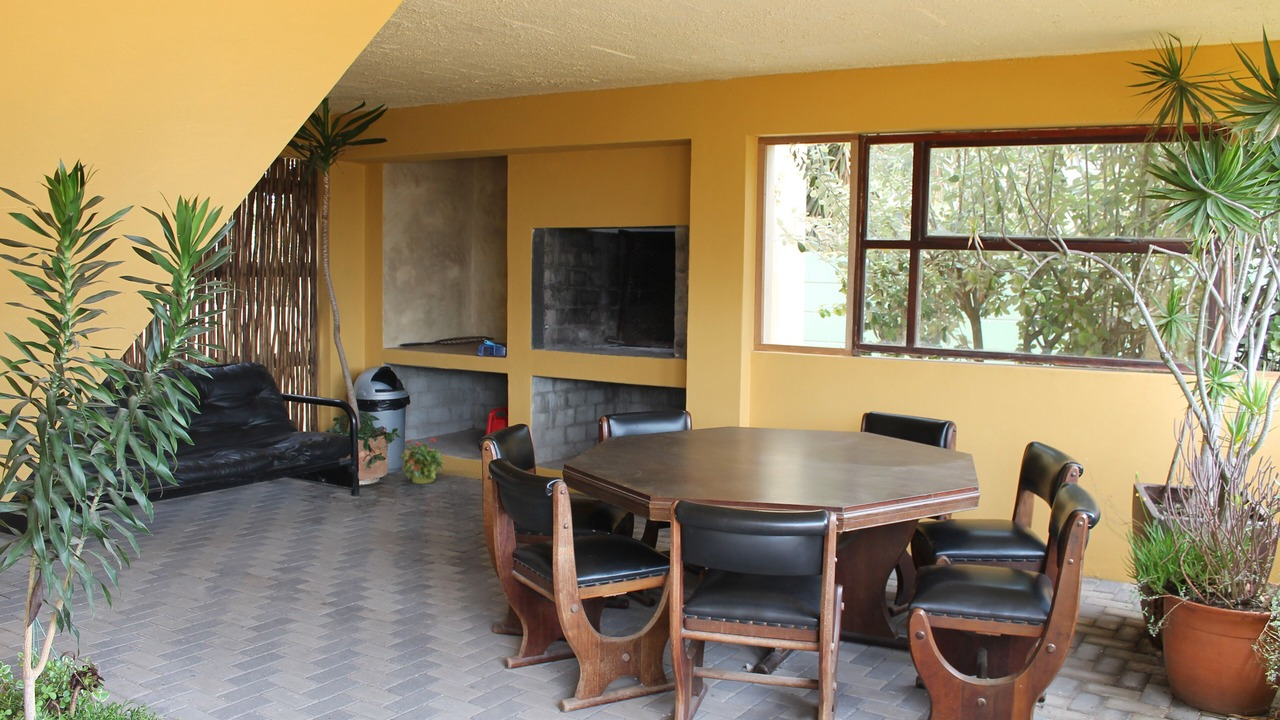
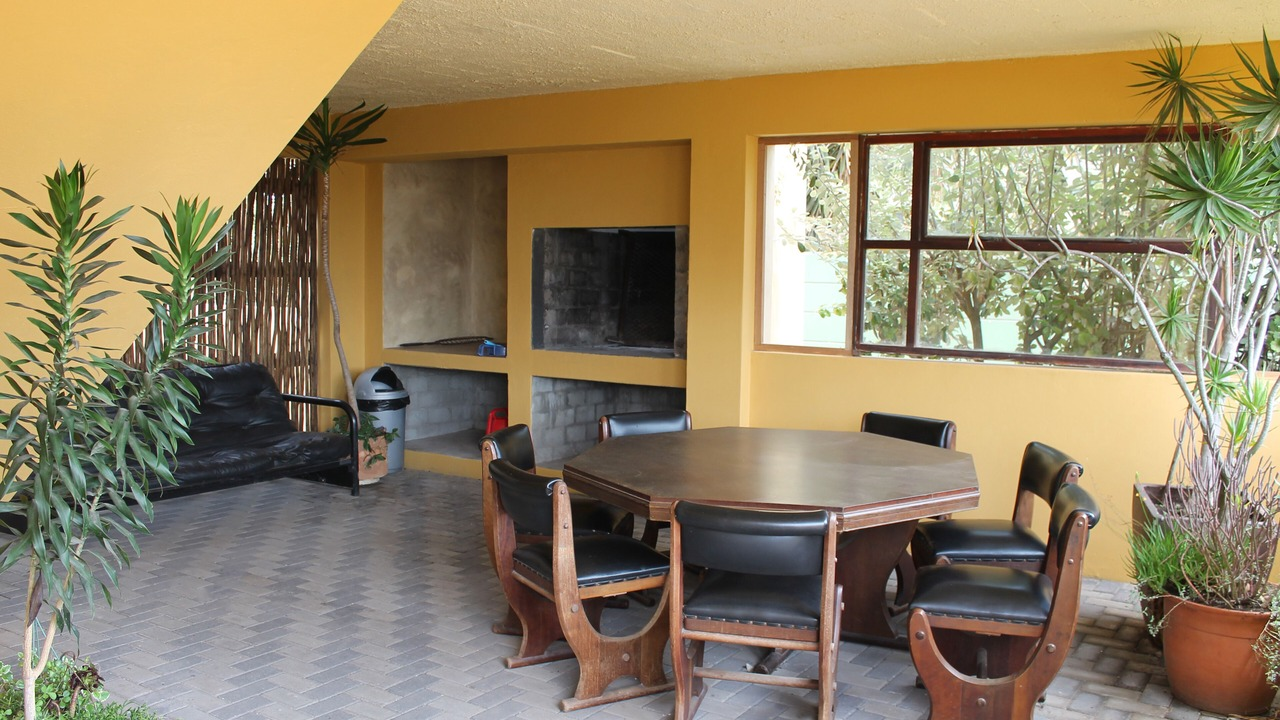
- potted plant (425, 460)
